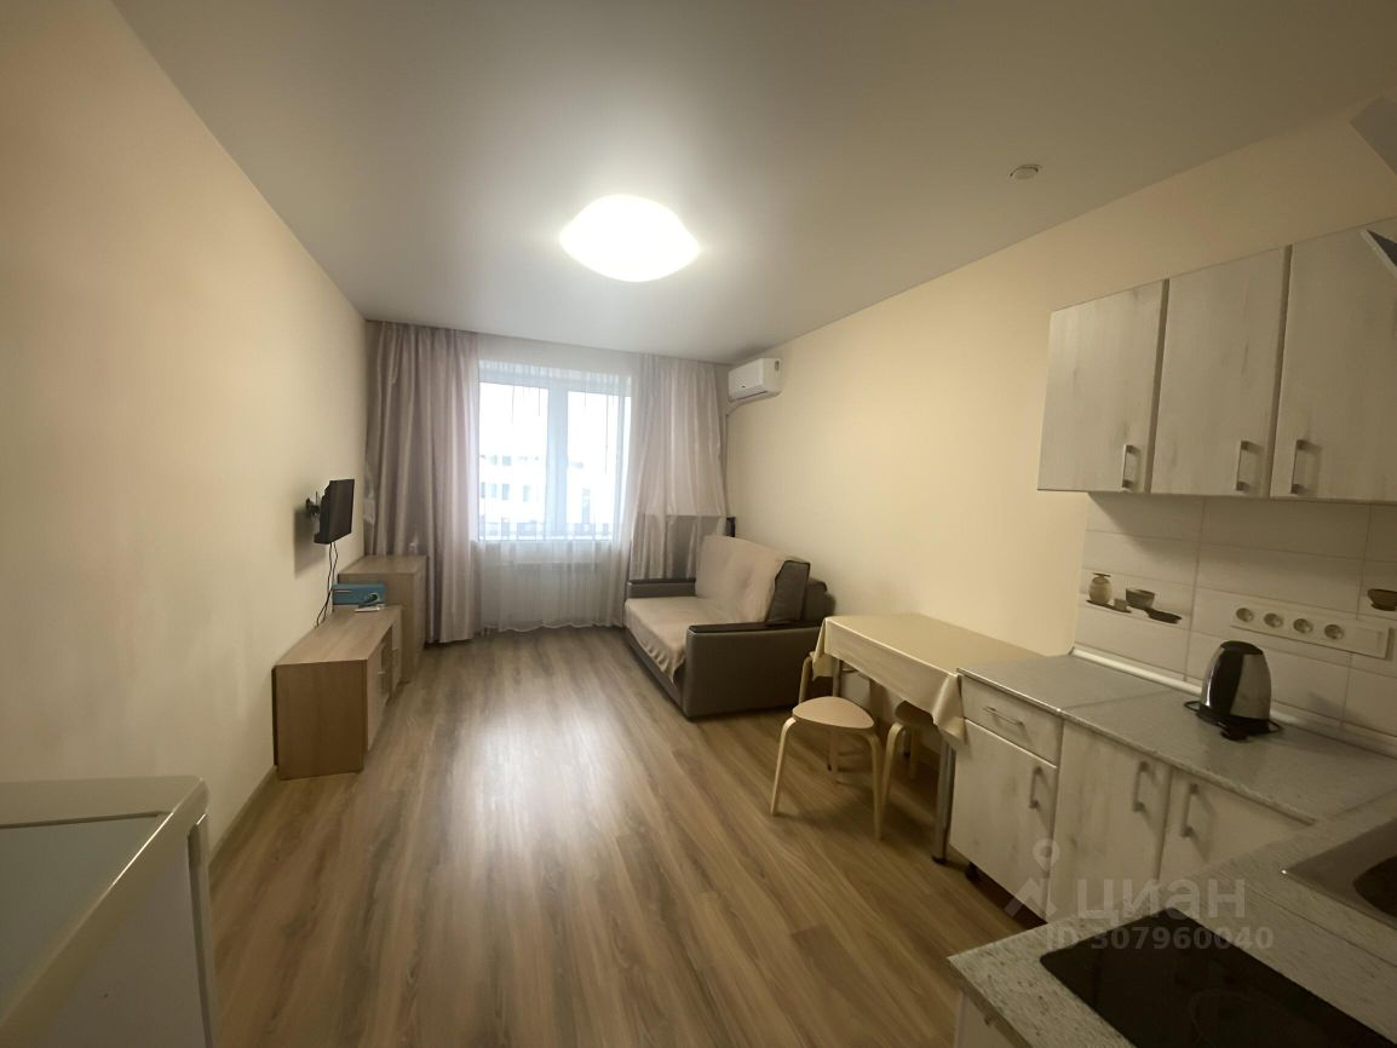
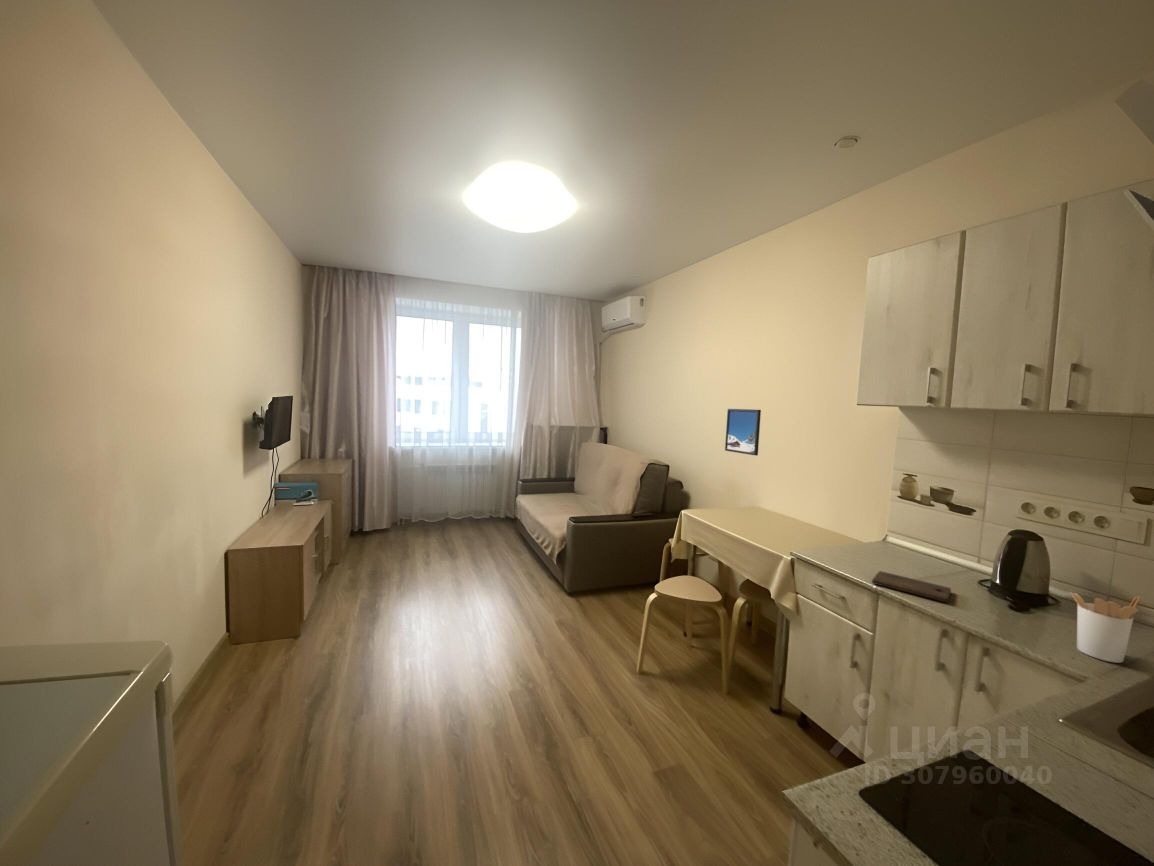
+ cutting board (910, 585)
+ utensil holder (1106, 625)
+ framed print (742, 431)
